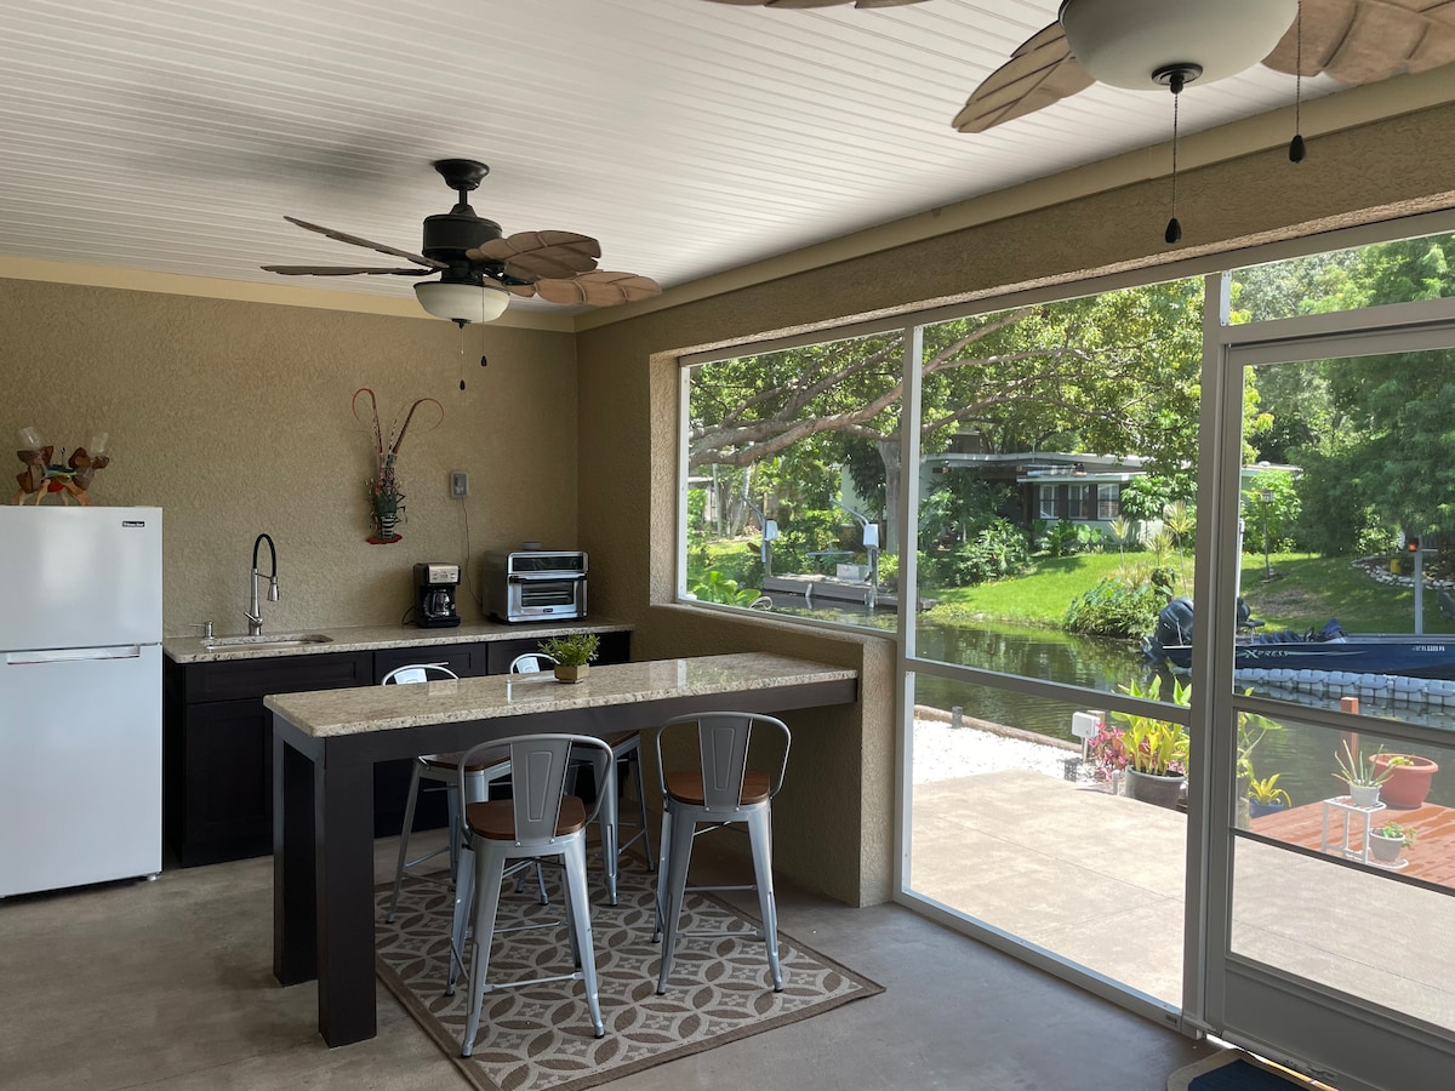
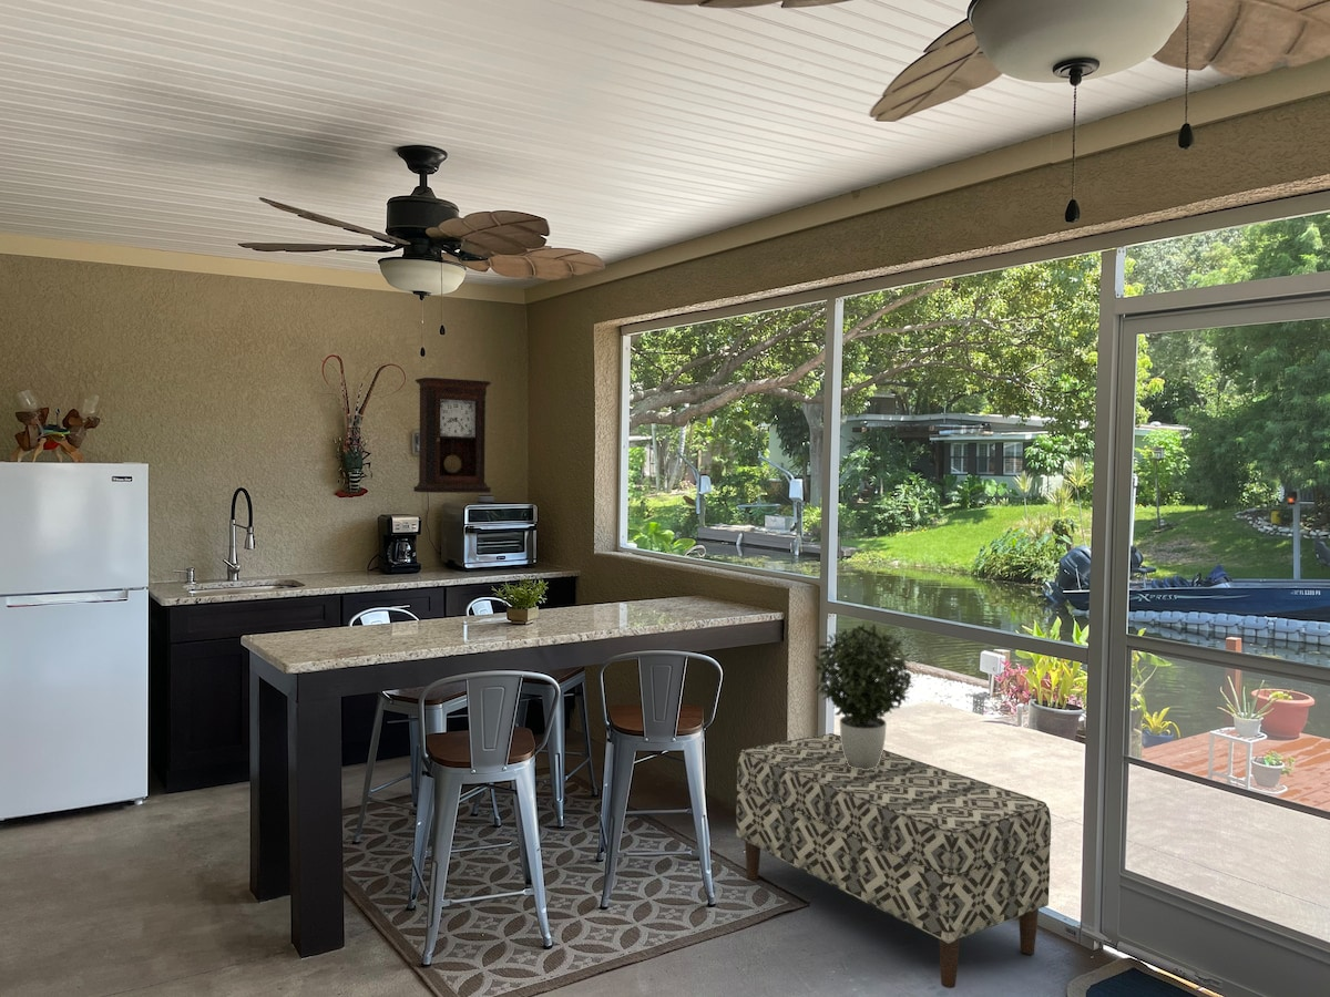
+ bench (880, 843)
+ potted plant (862, 695)
+ pendulum clock (454, 435)
